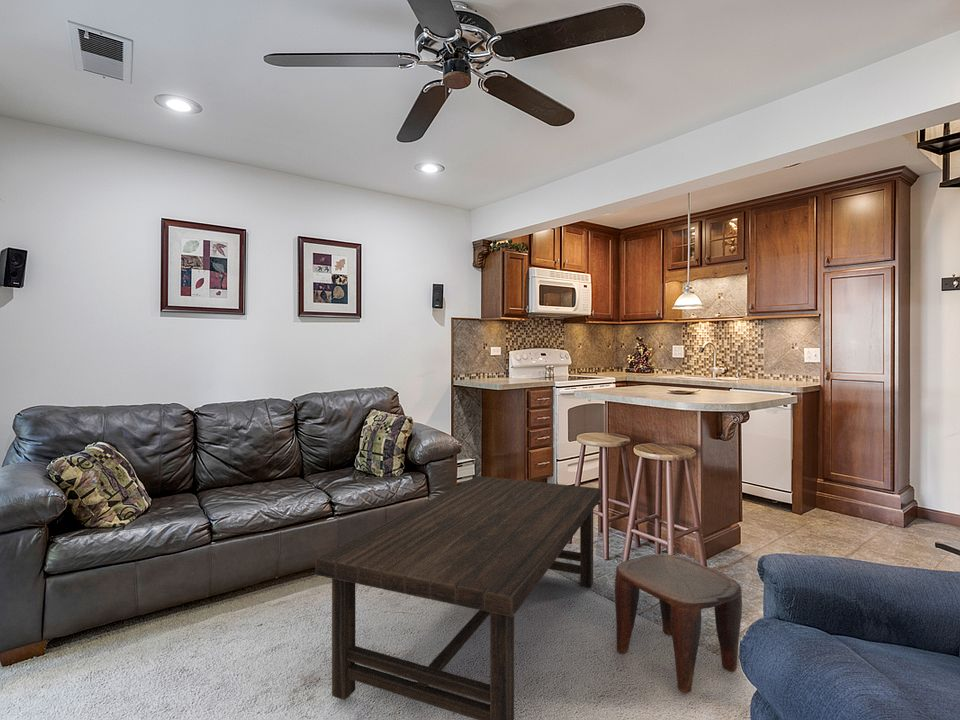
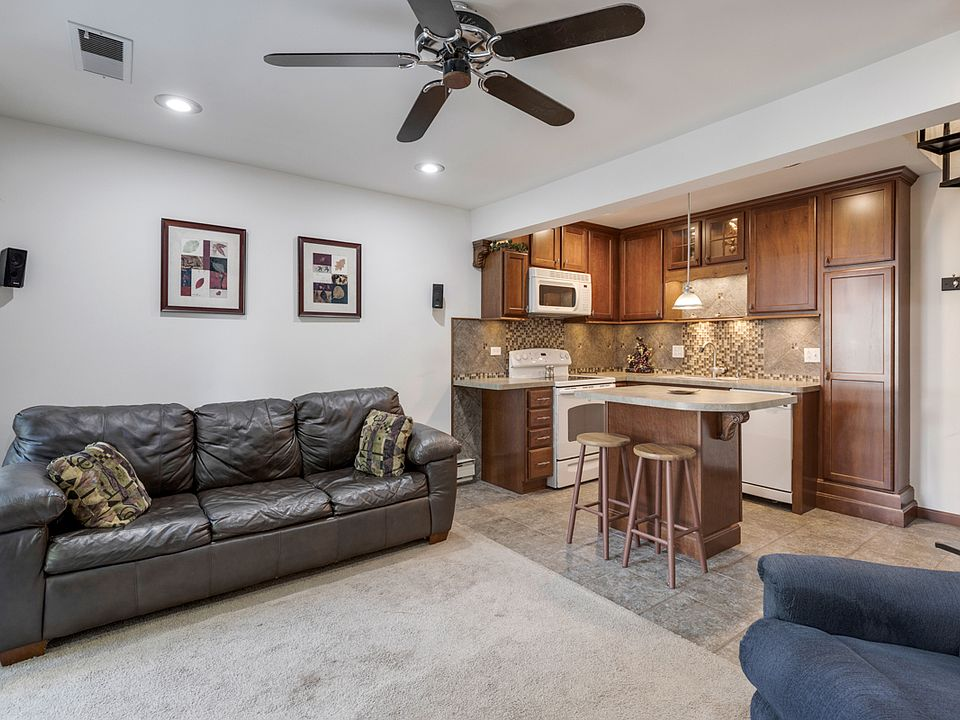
- stool (675, 616)
- coffee table (488, 572)
